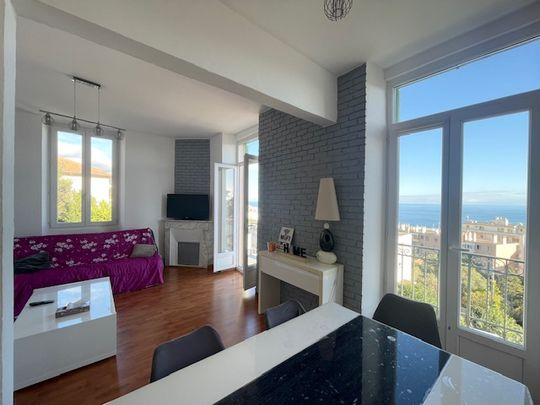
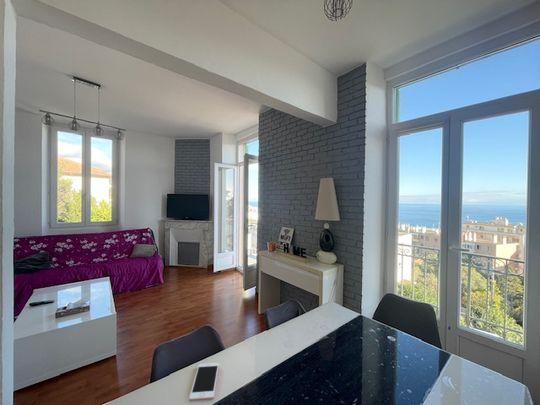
+ cell phone (205, 380)
